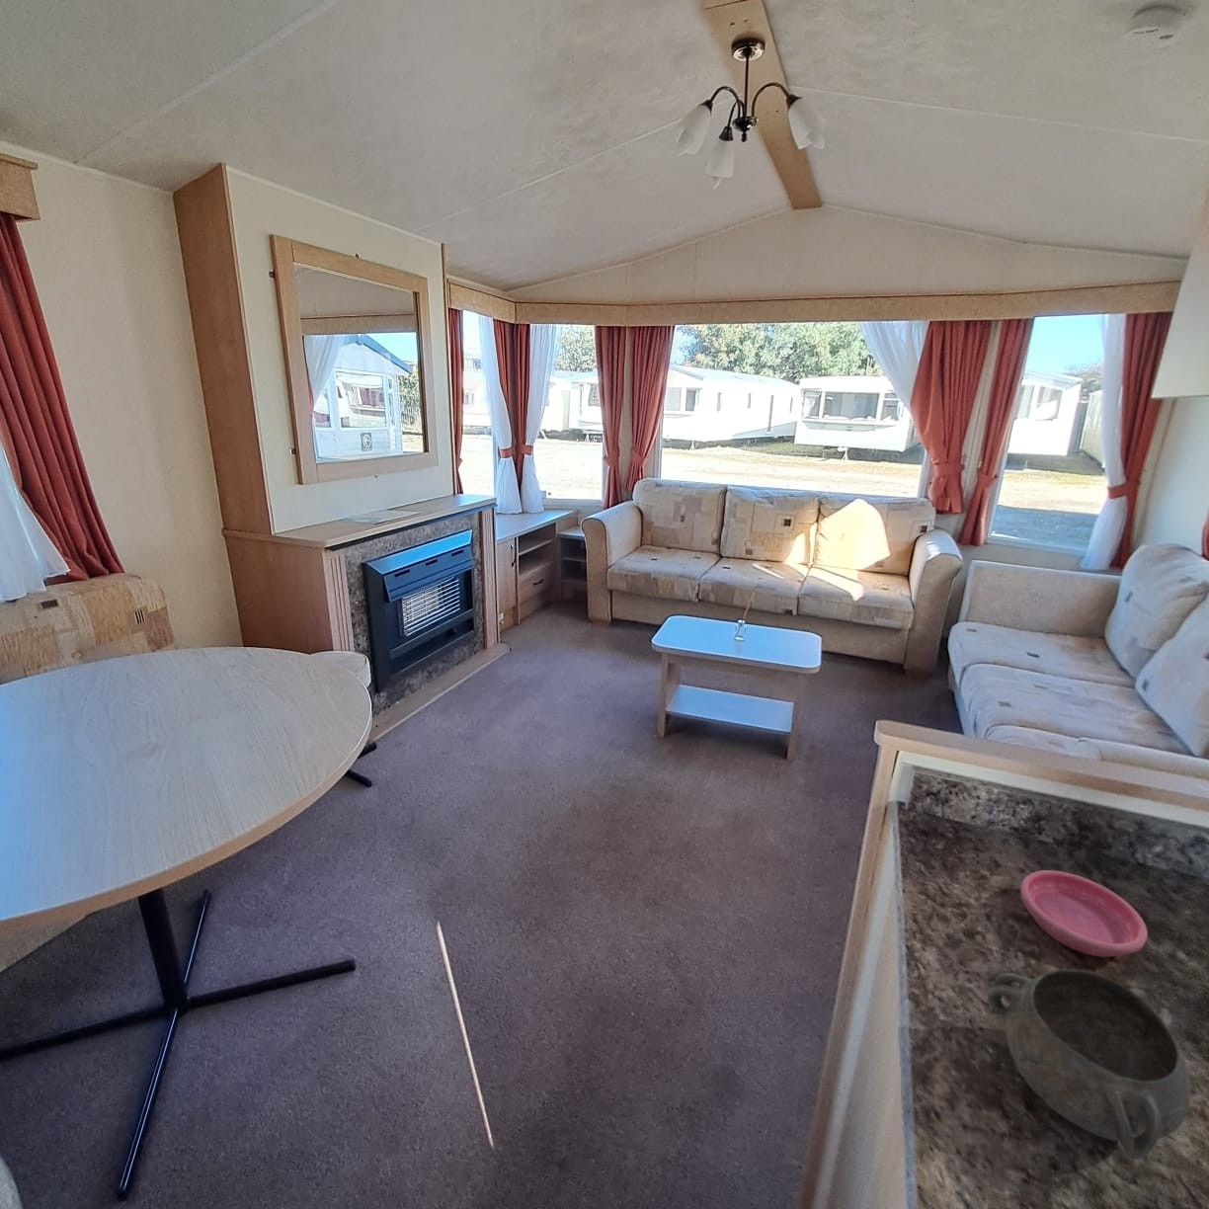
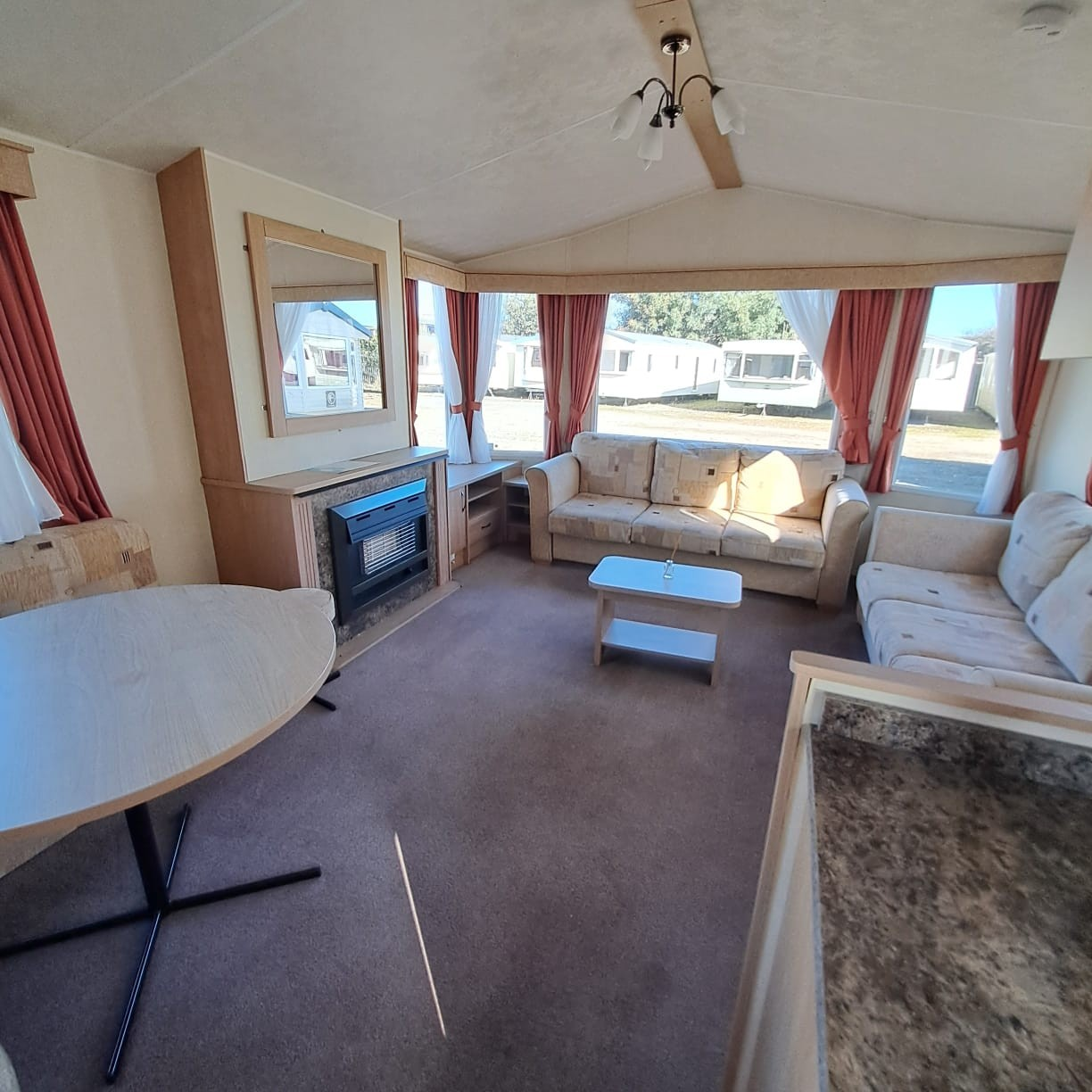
- saucer (1078, 914)
- decorative bowl (1087, 1043)
